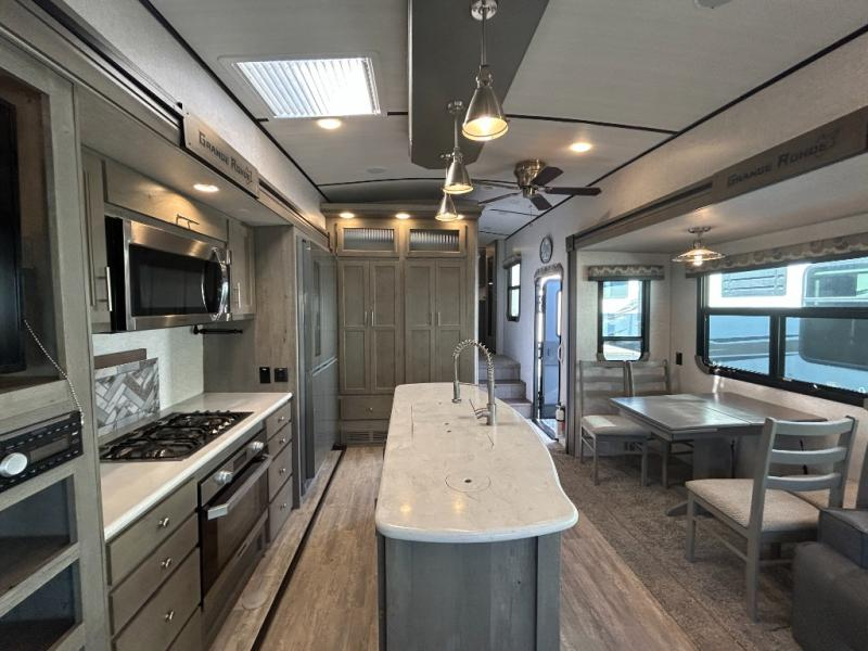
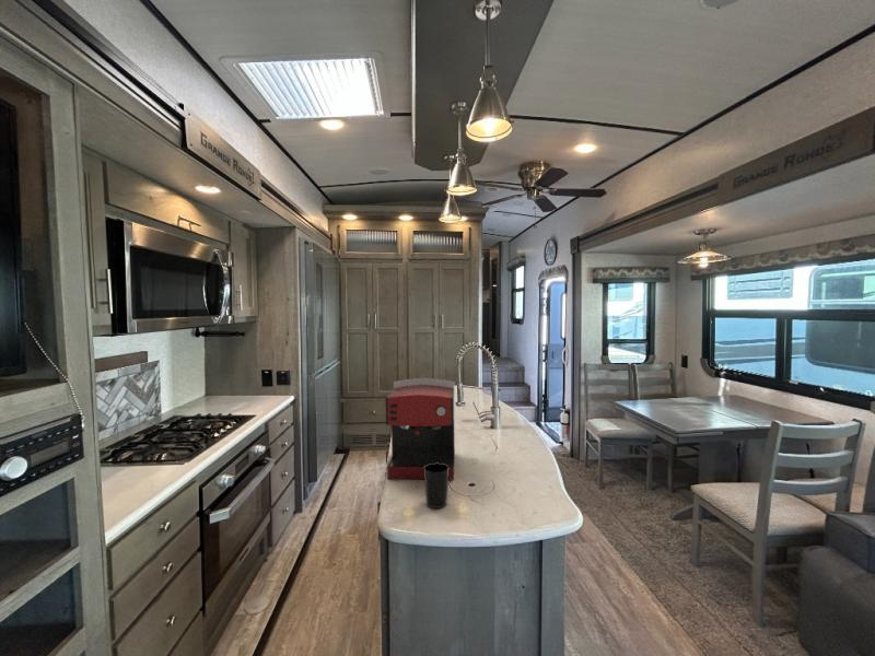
+ coffee maker (421, 425)
+ cup (436, 485)
